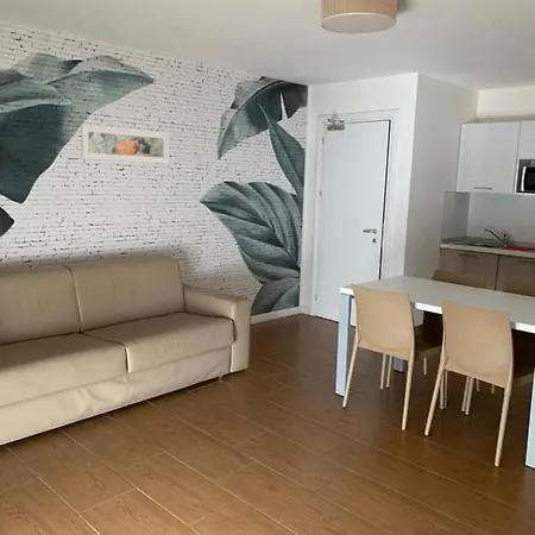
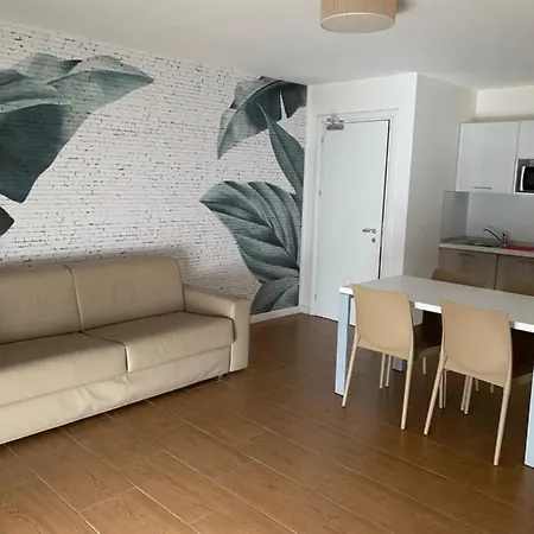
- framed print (127, 145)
